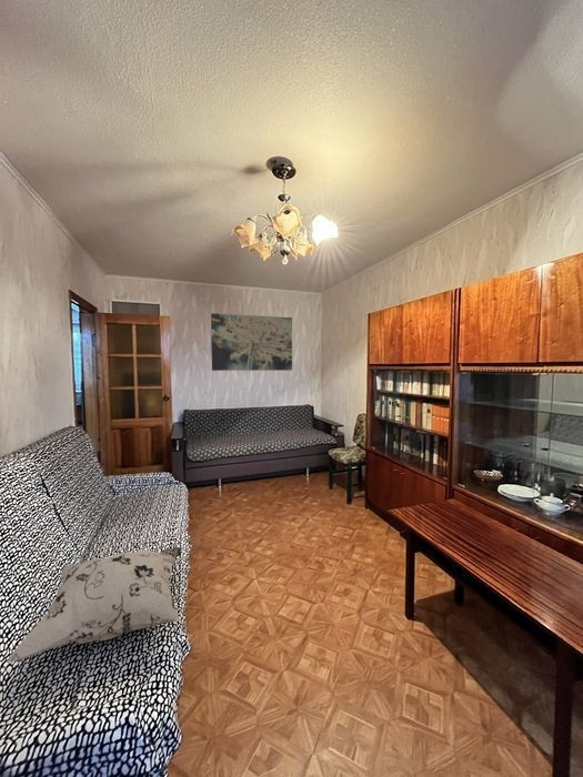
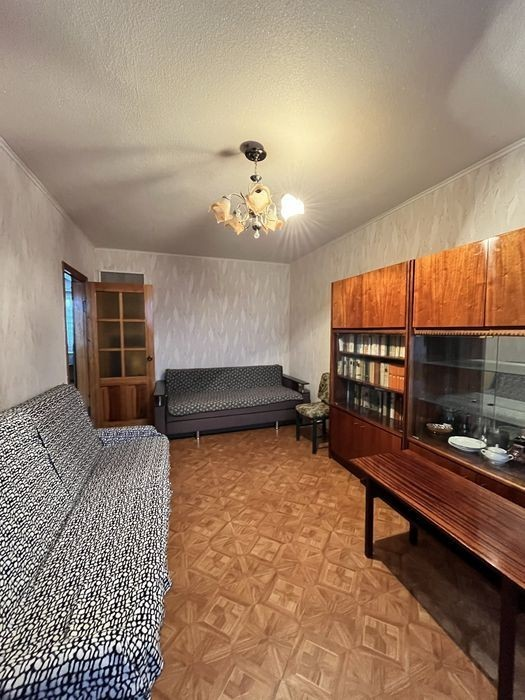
- wall art (253, 343)
- decorative pillow (114, 591)
